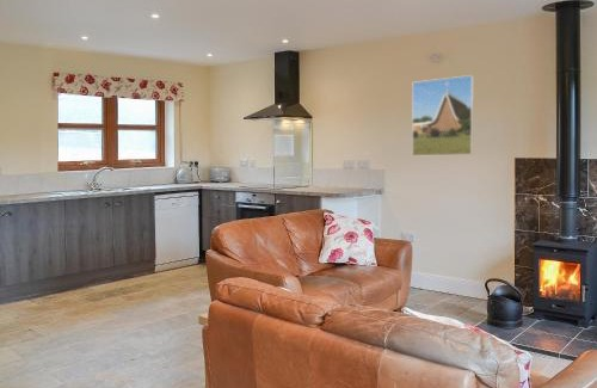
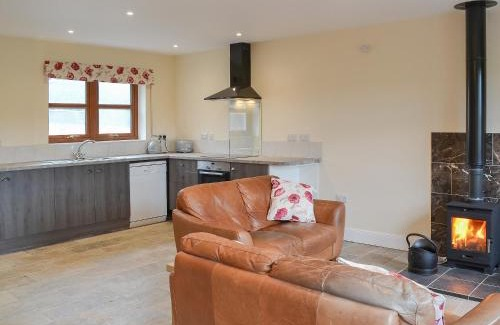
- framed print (442, 117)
